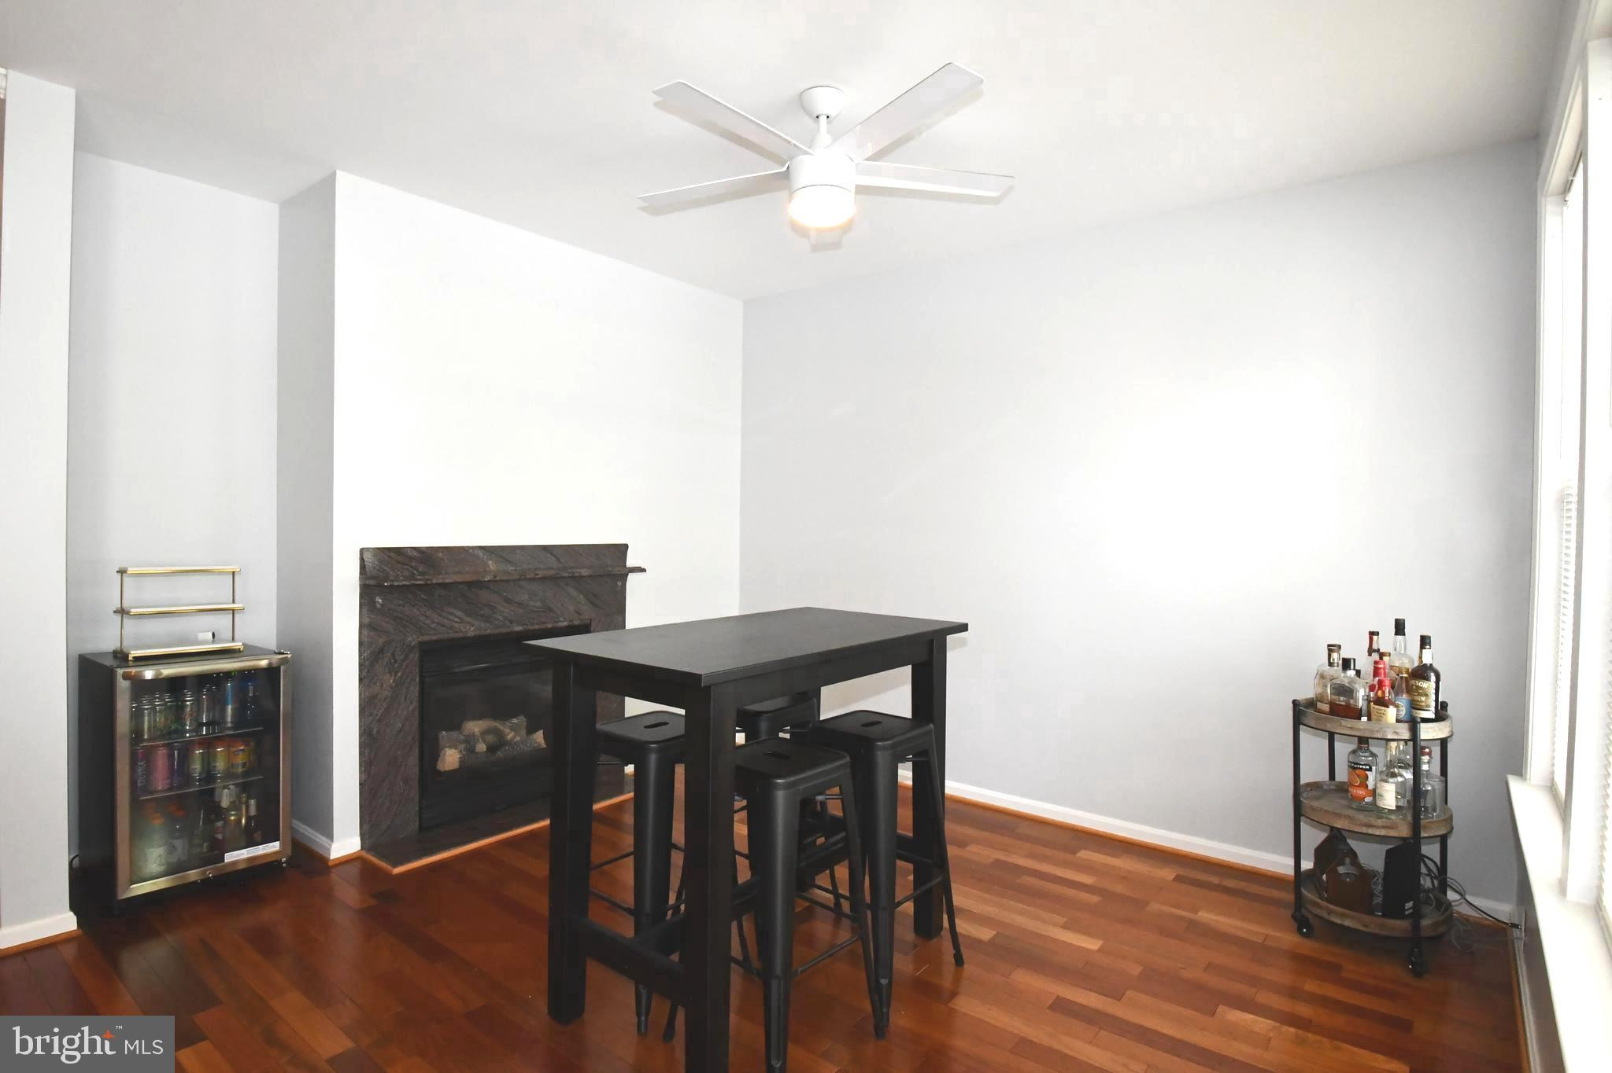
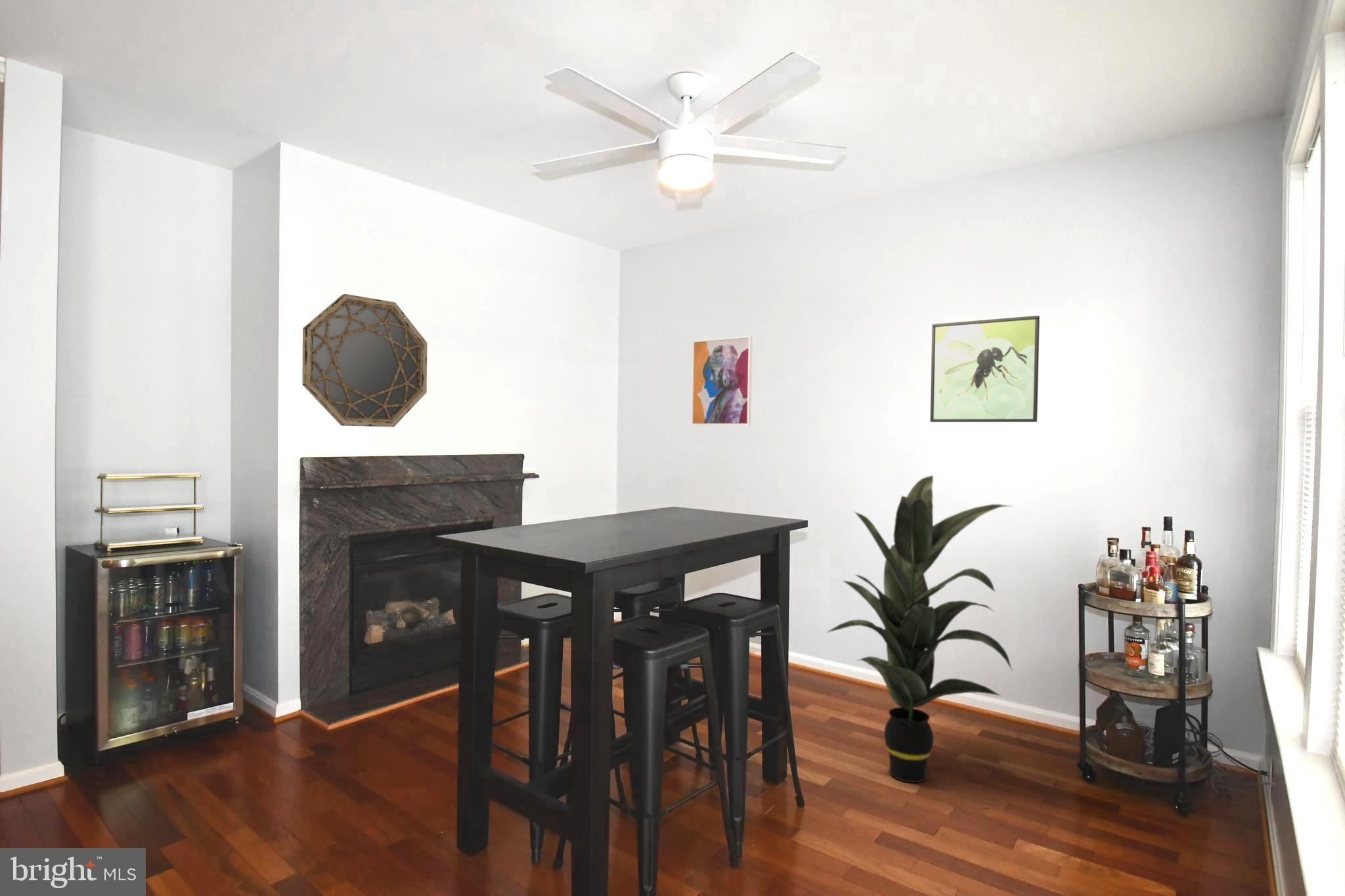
+ indoor plant (922, 625)
+ home mirror (368, 362)
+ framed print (982, 371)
+ wall art (720, 381)
